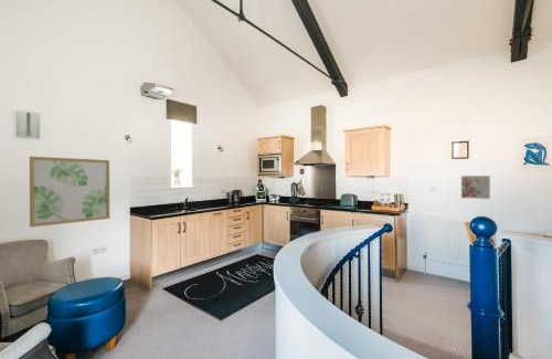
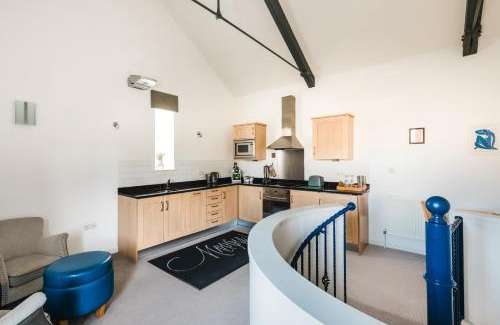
- wall art (73, 190)
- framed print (475, 187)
